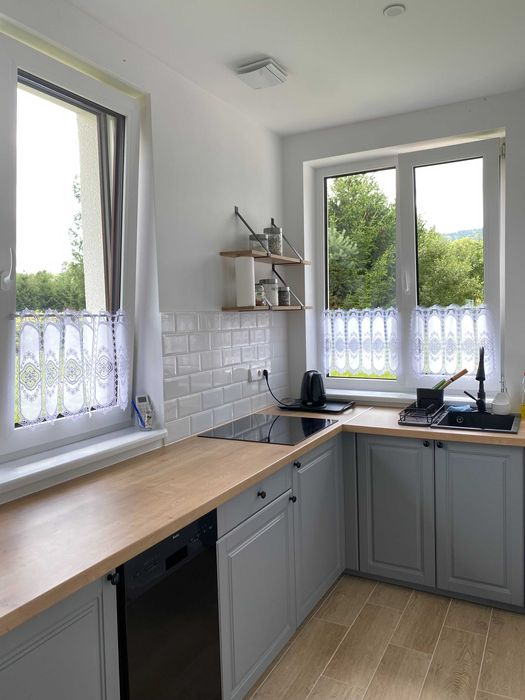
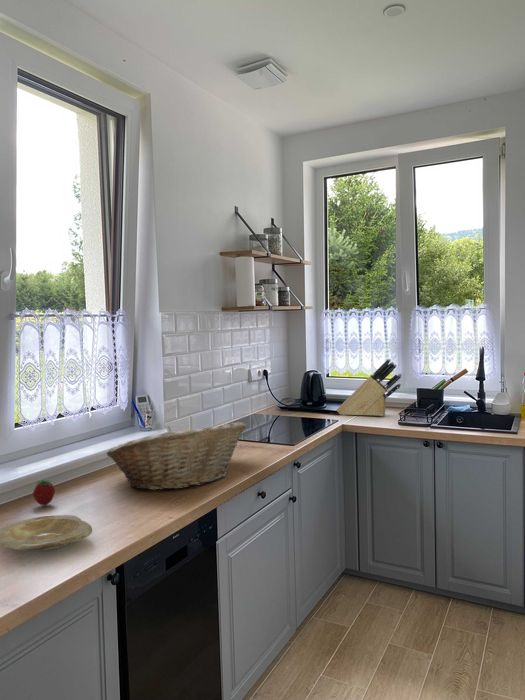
+ fruit basket (179, 450)
+ knife block (369, 386)
+ fruit (44, 493)
+ plate (42, 536)
